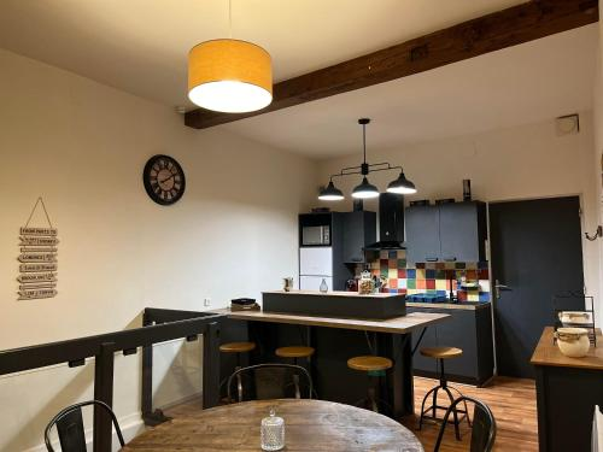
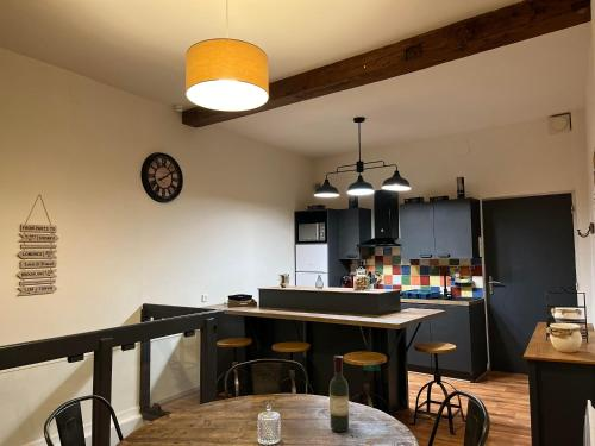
+ wine bottle (338, 392)
